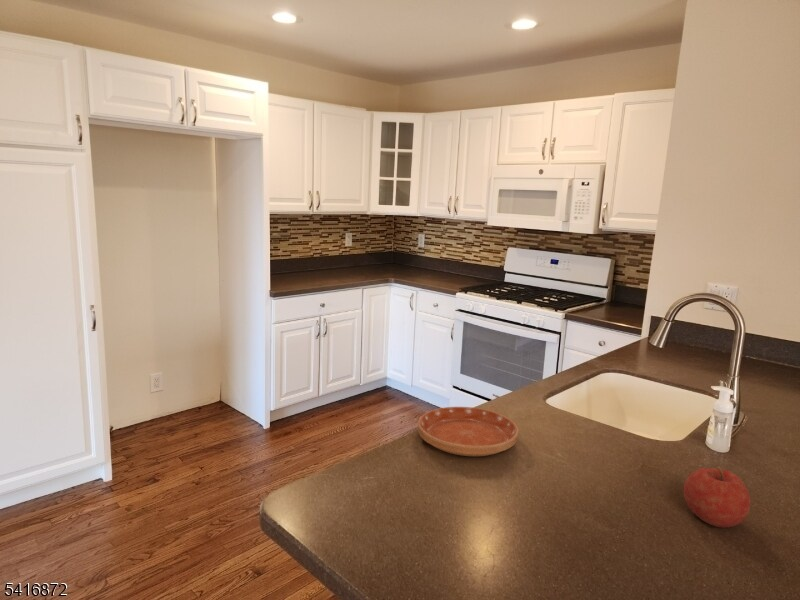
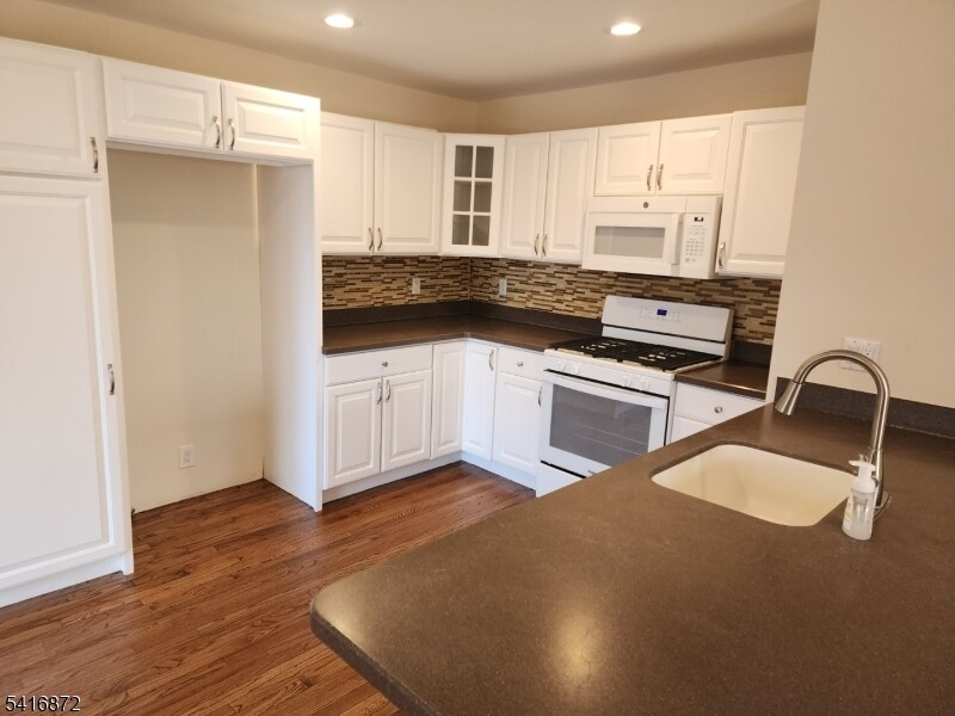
- fruit (716, 492)
- saucer (467, 431)
